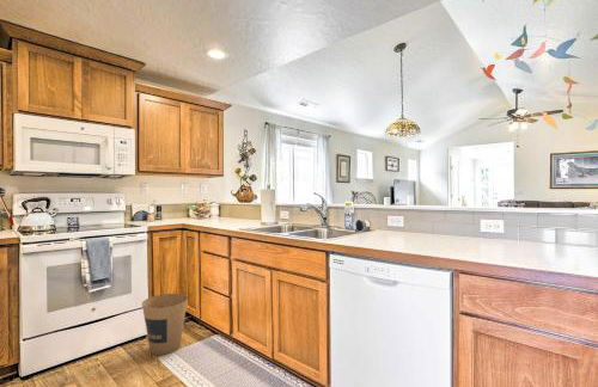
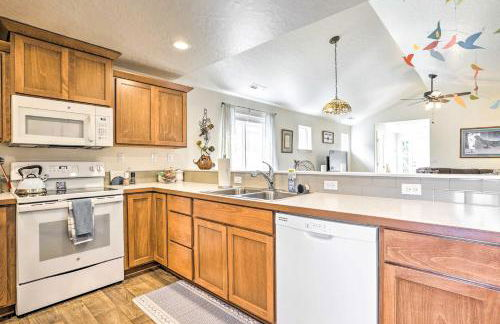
- trash can (165, 324)
